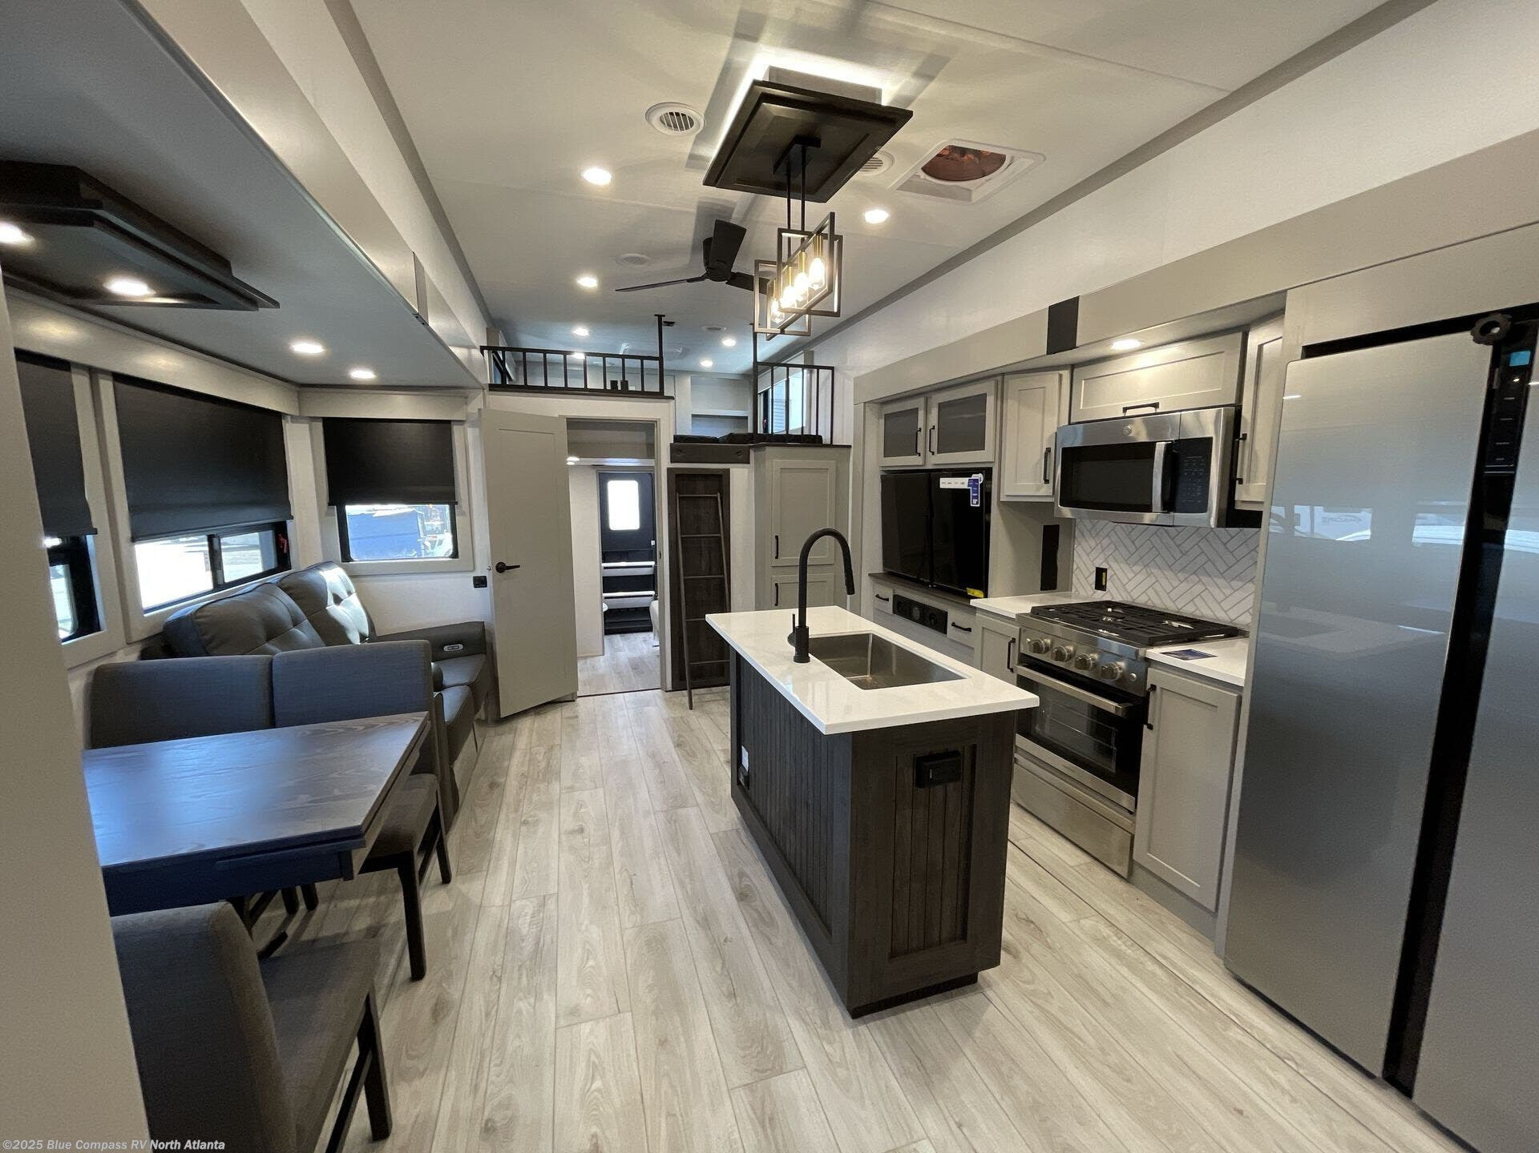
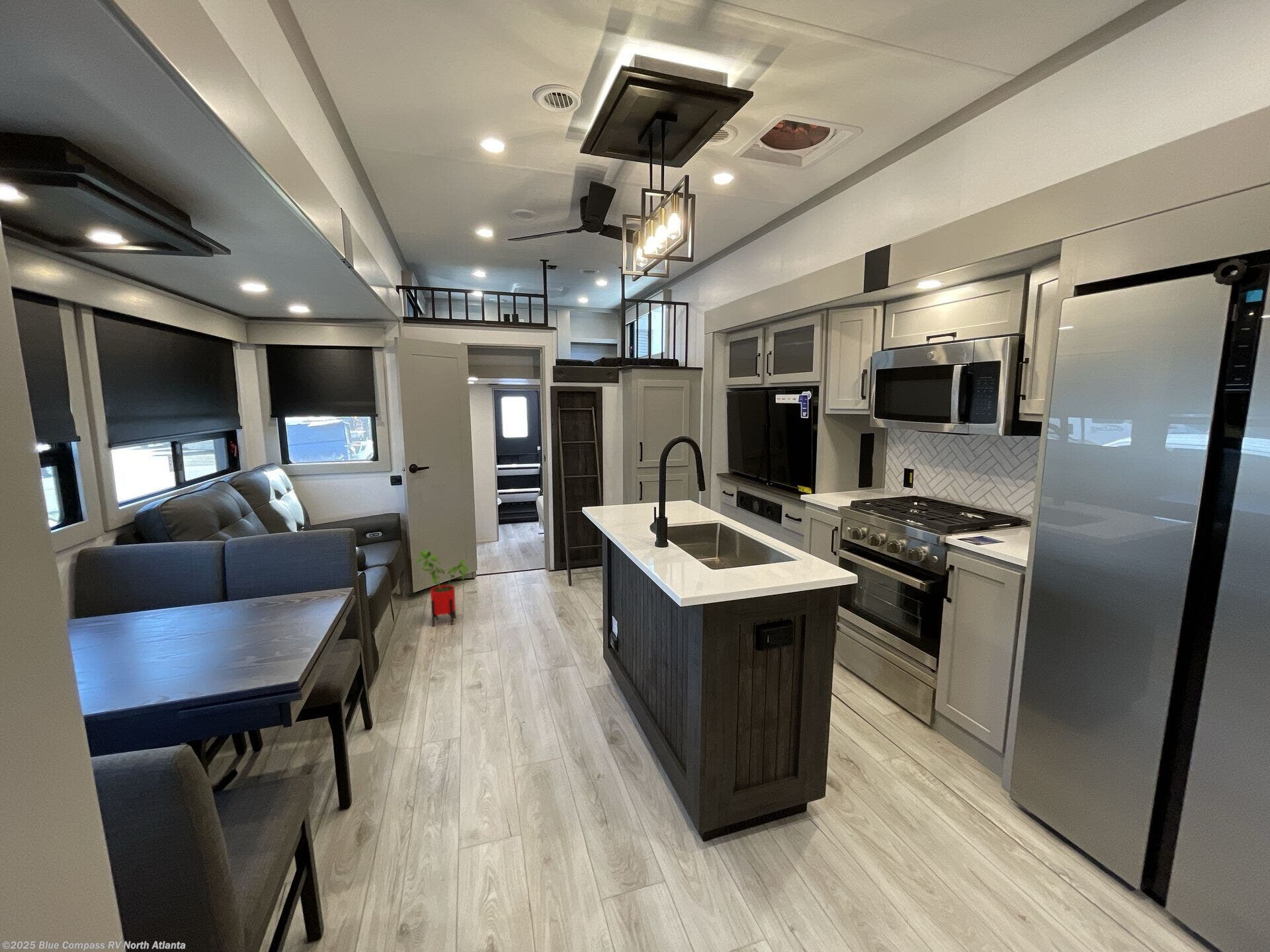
+ house plant (439, 585)
